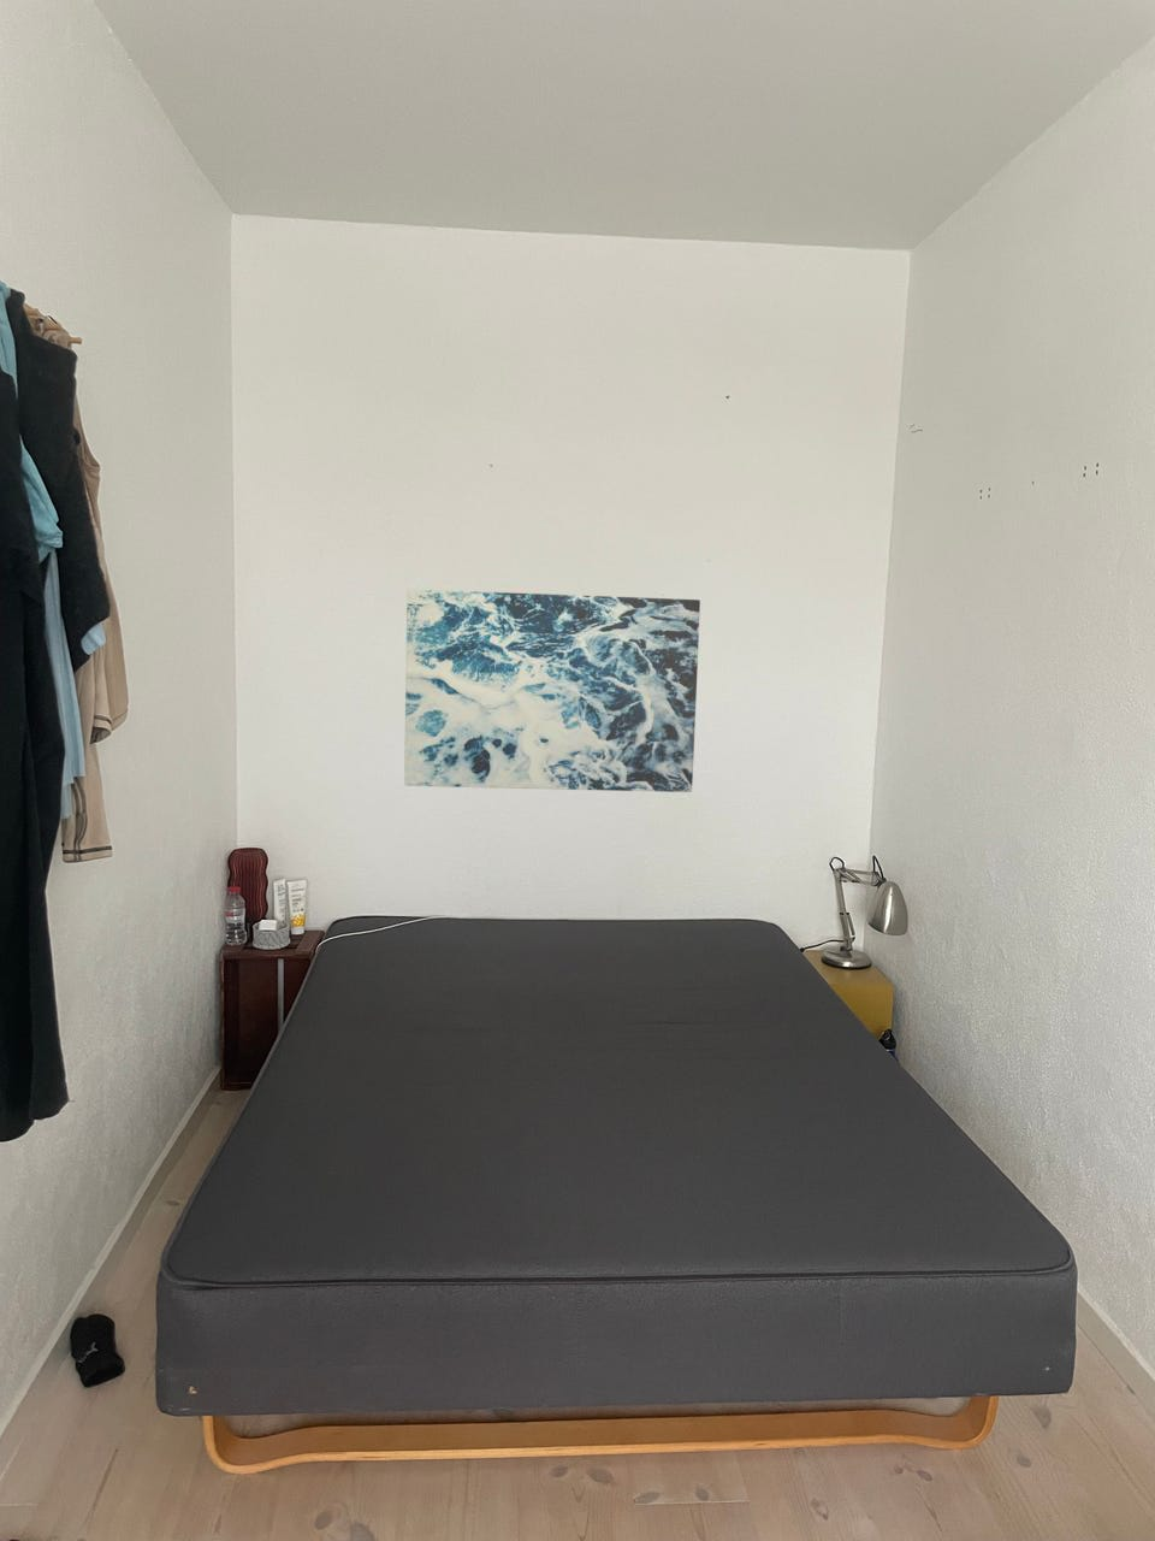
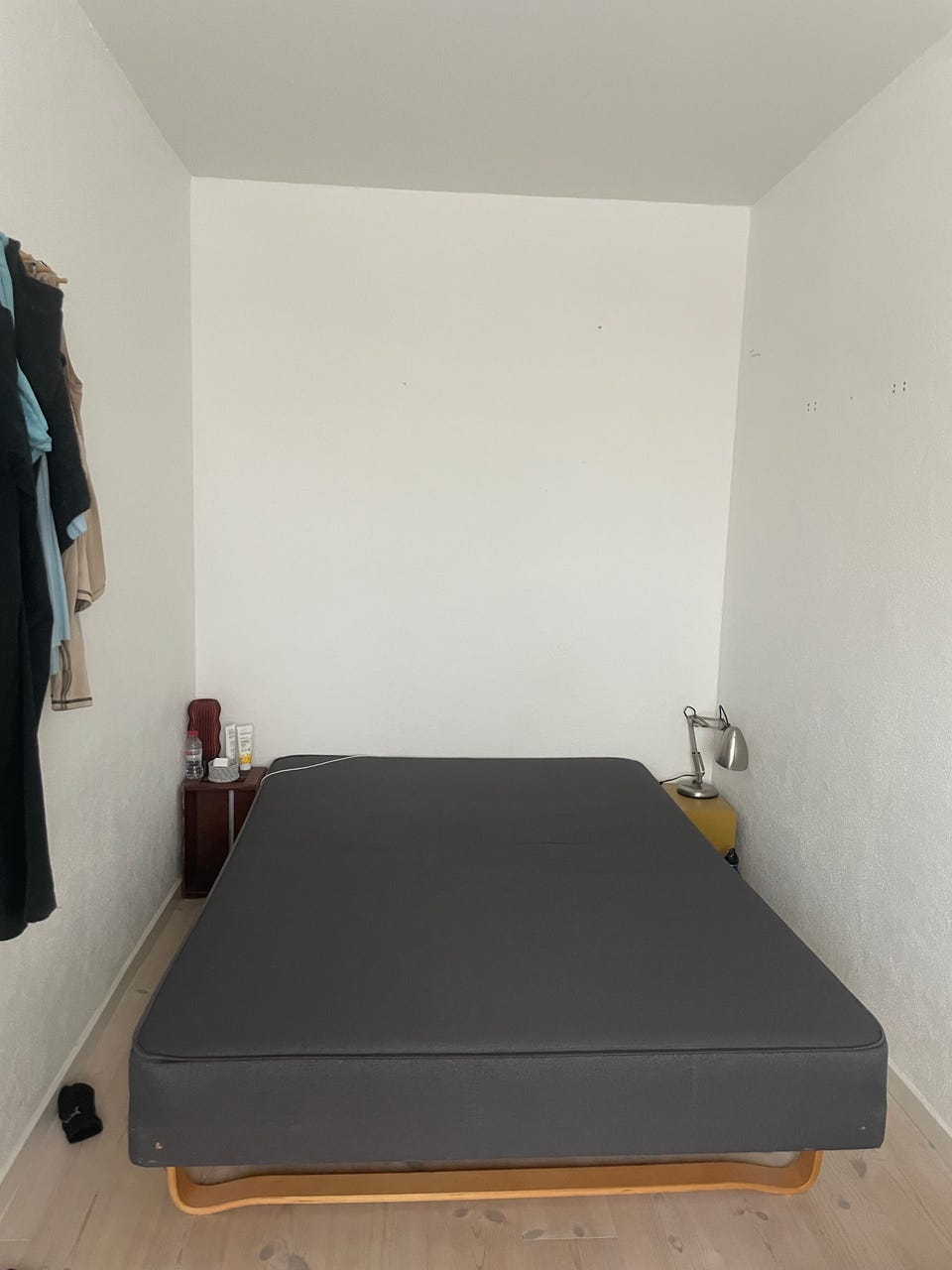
- wall art (551, 693)
